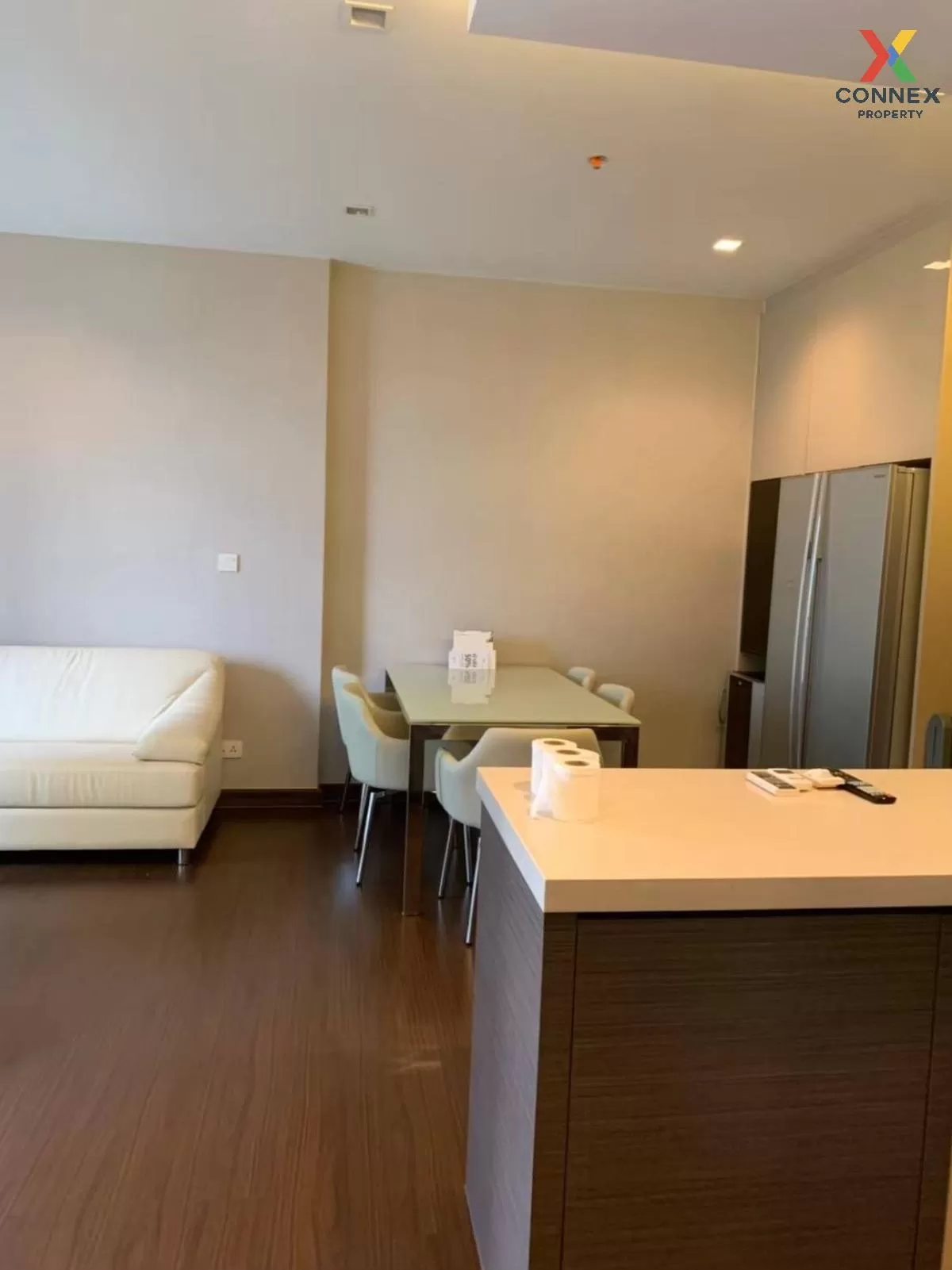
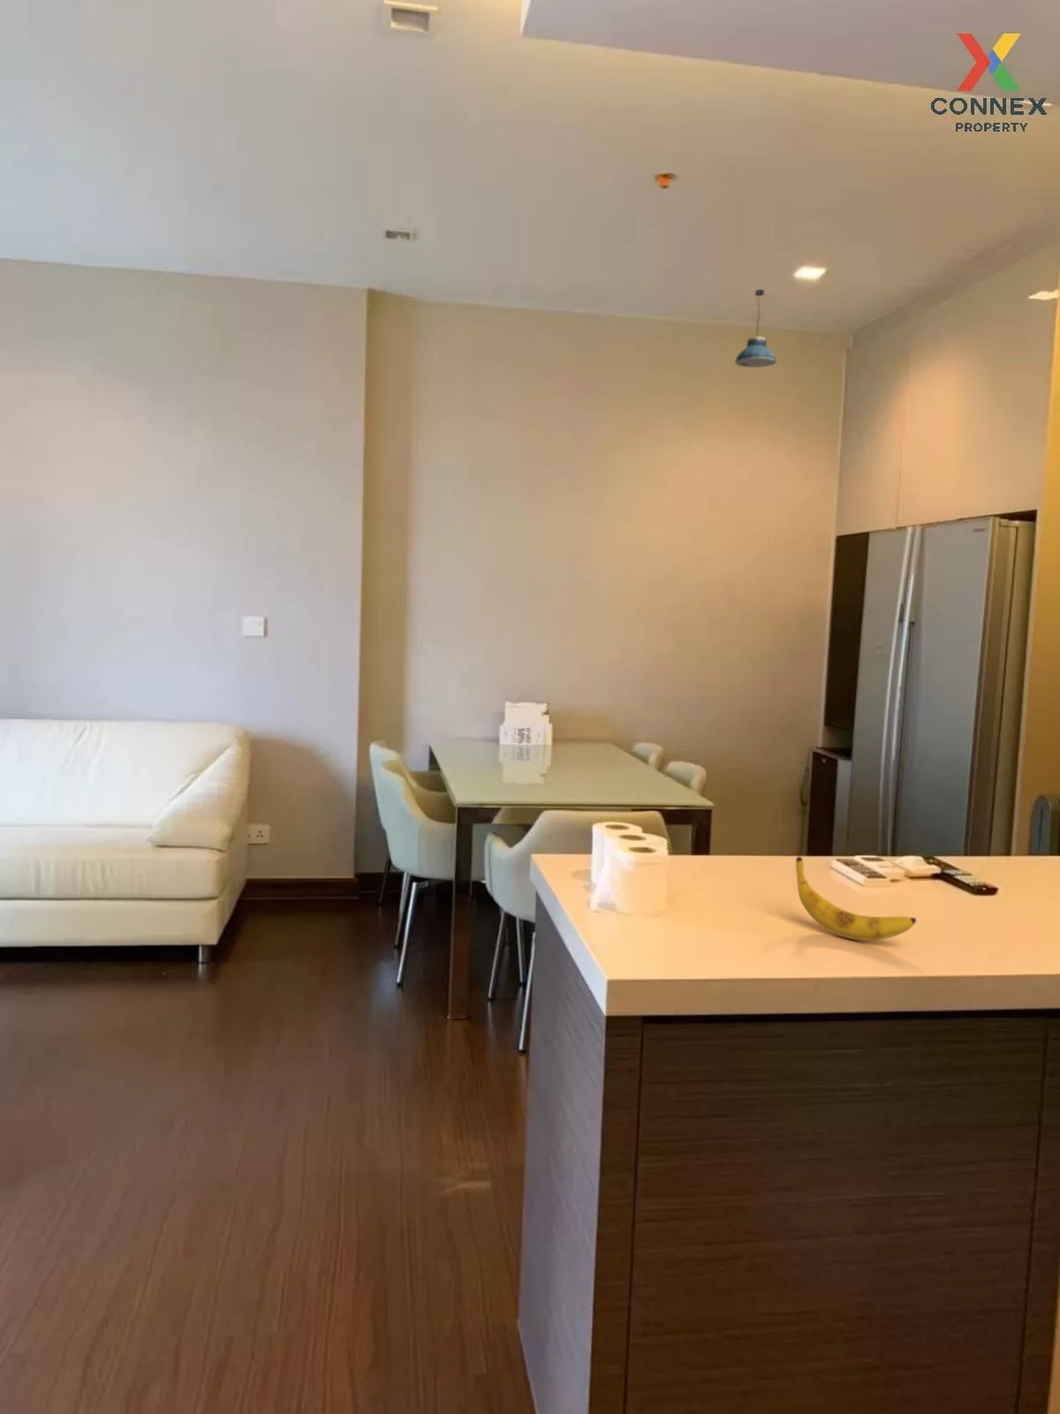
+ banana (848, 912)
+ pendant light (757, 327)
